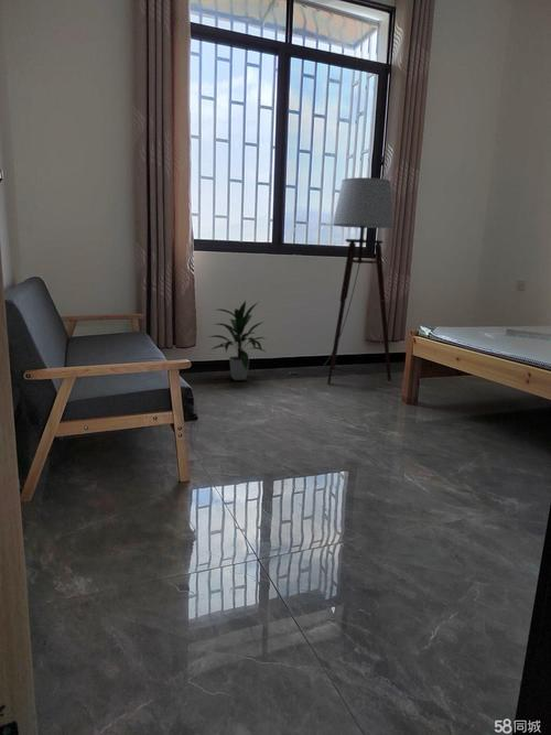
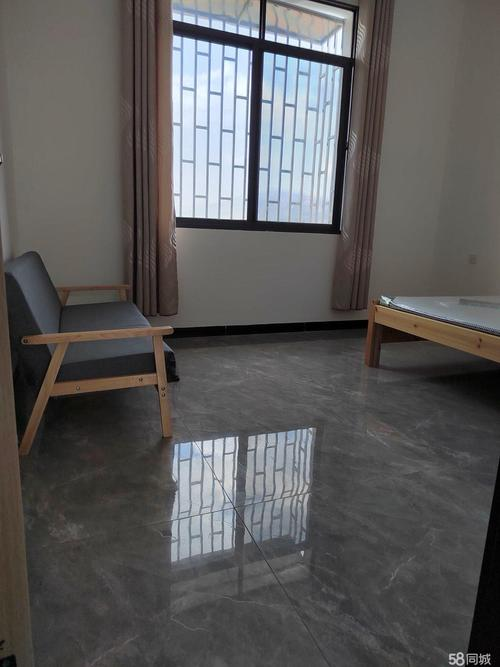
- floor lamp (344, 282)
- indoor plant (239, 341)
